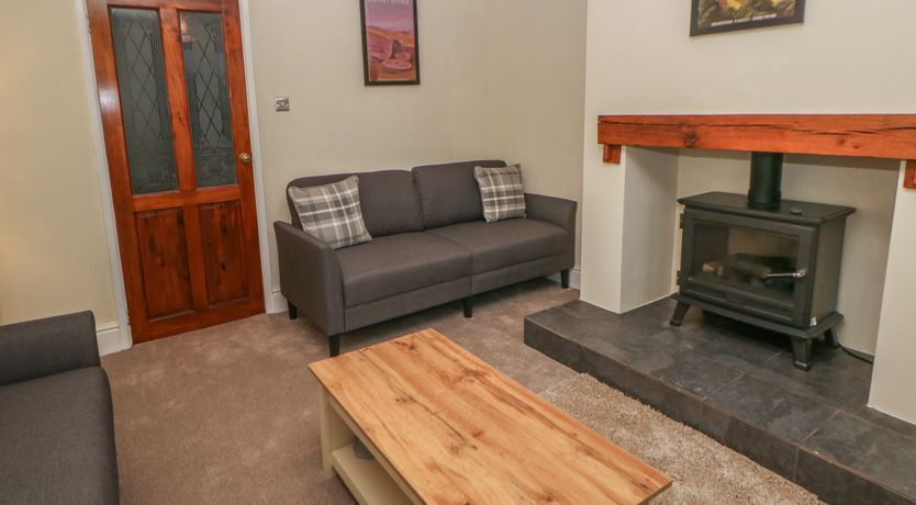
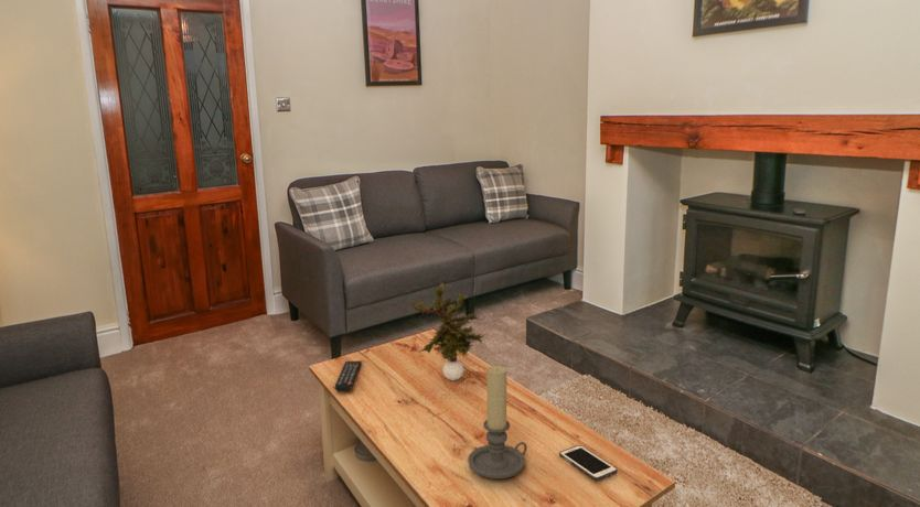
+ candle holder (501, 417)
+ cell phone (587, 462)
+ potted plant (445, 333)
+ remote control (349, 375)
